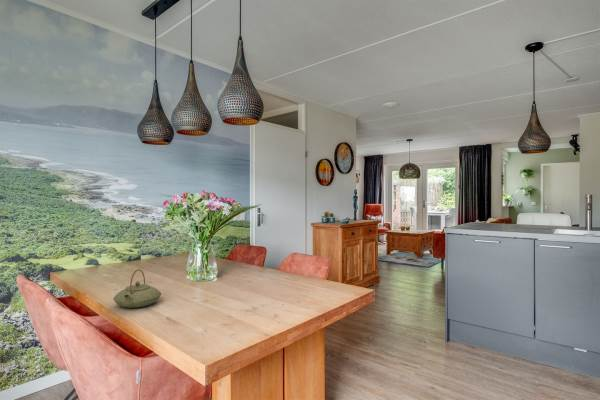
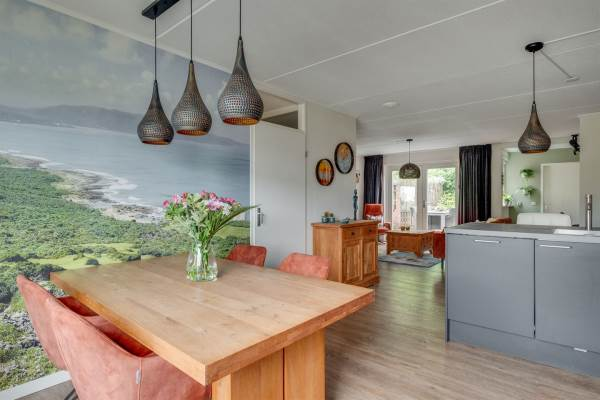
- teapot (136, 287)
